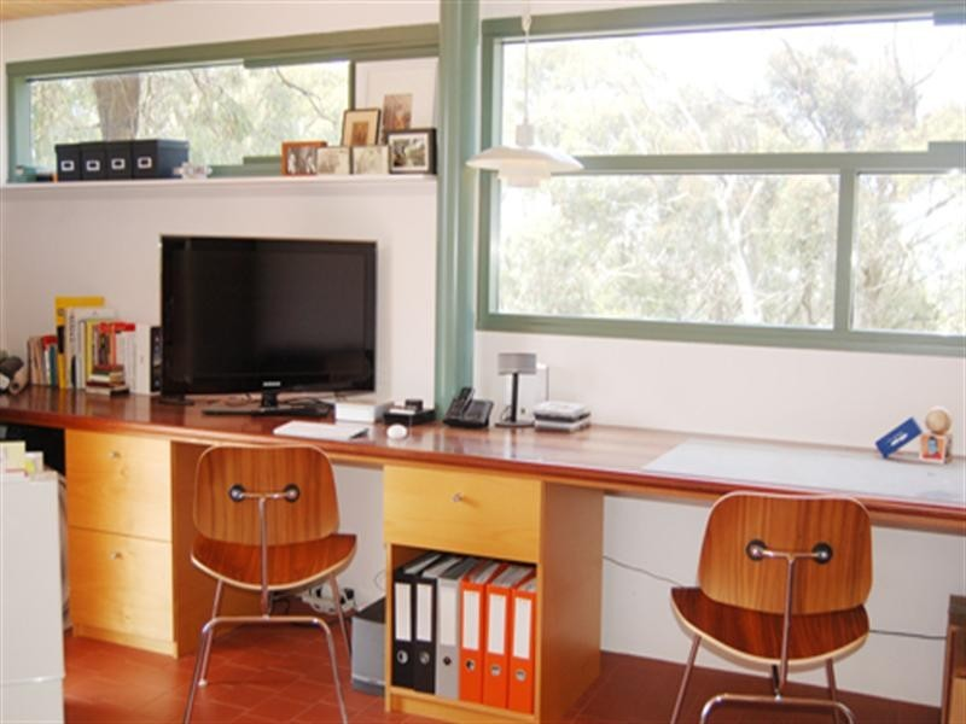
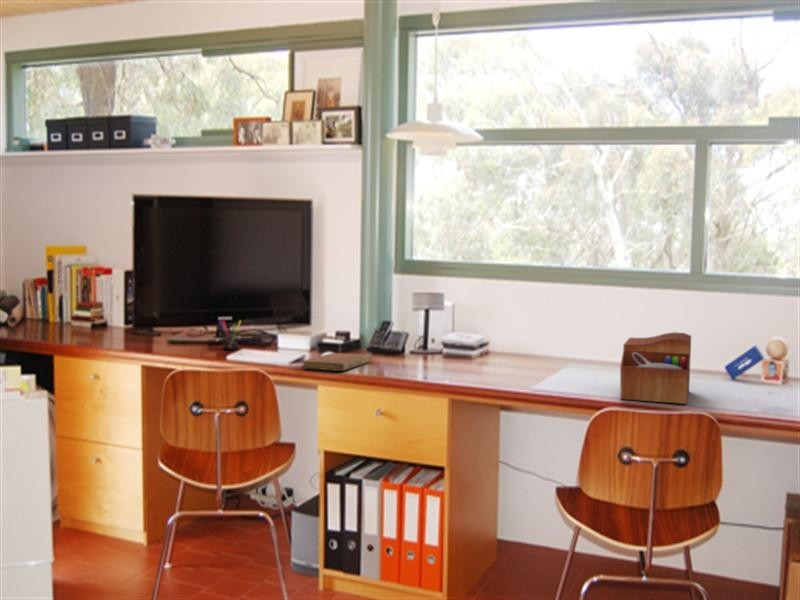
+ notebook (337, 361)
+ sewing box (654, 365)
+ pen holder (230, 333)
